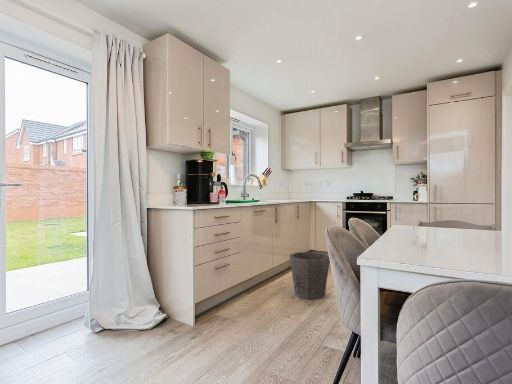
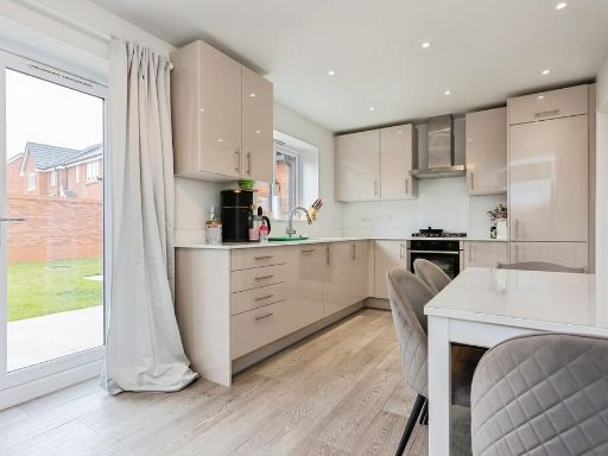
- waste bin (309, 275)
